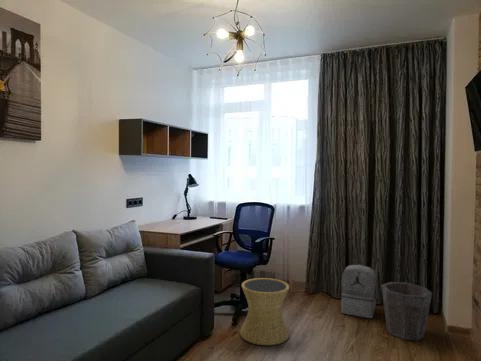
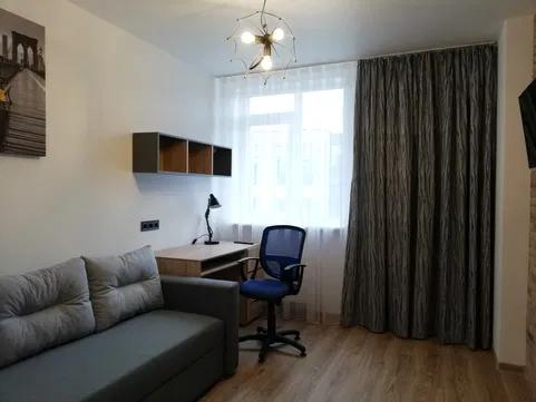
- waste bin (405, 310)
- side table (264, 309)
- backpack (358, 288)
